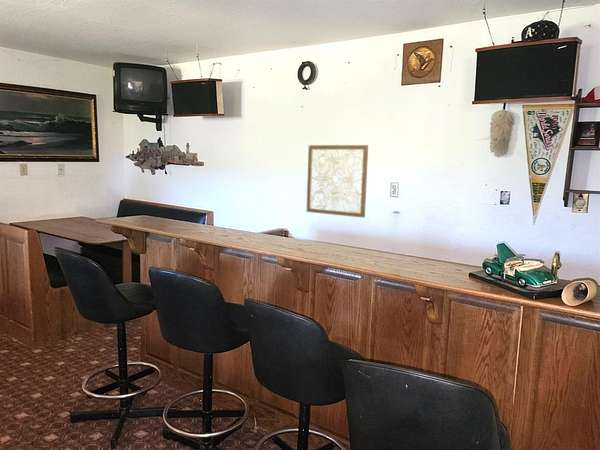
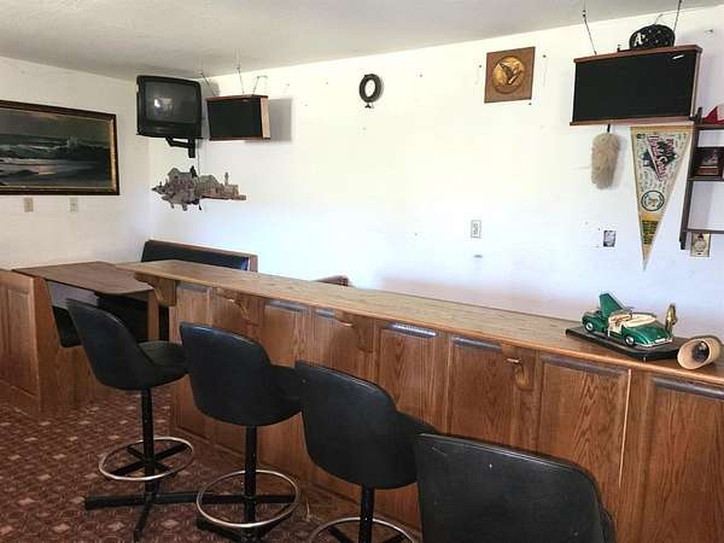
- wall art (338, 178)
